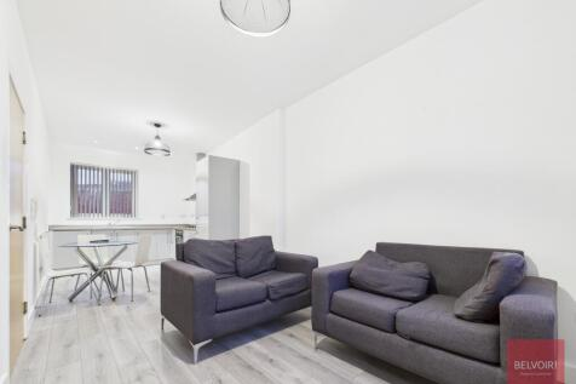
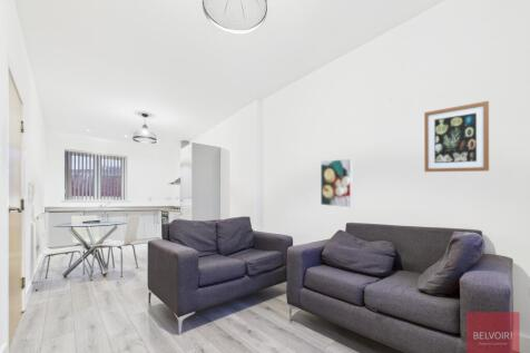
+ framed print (335, 183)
+ wall art (453, 139)
